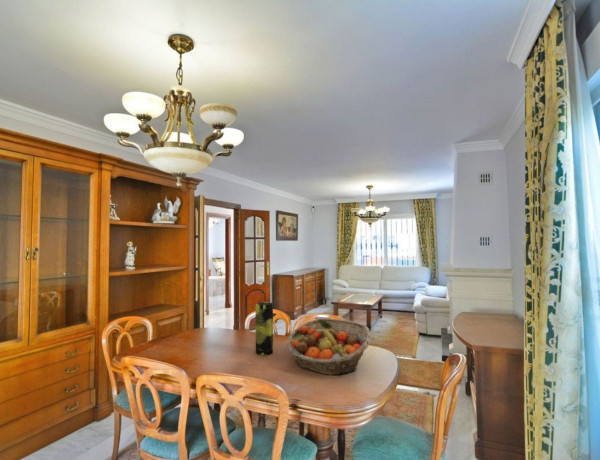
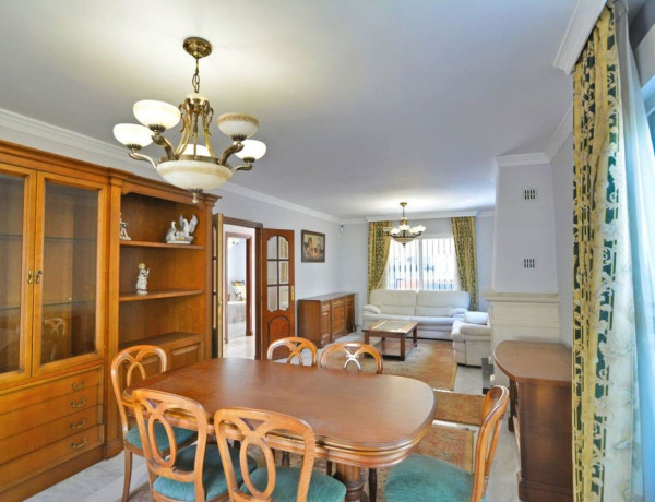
- vase (264, 327)
- fruit basket (328, 344)
